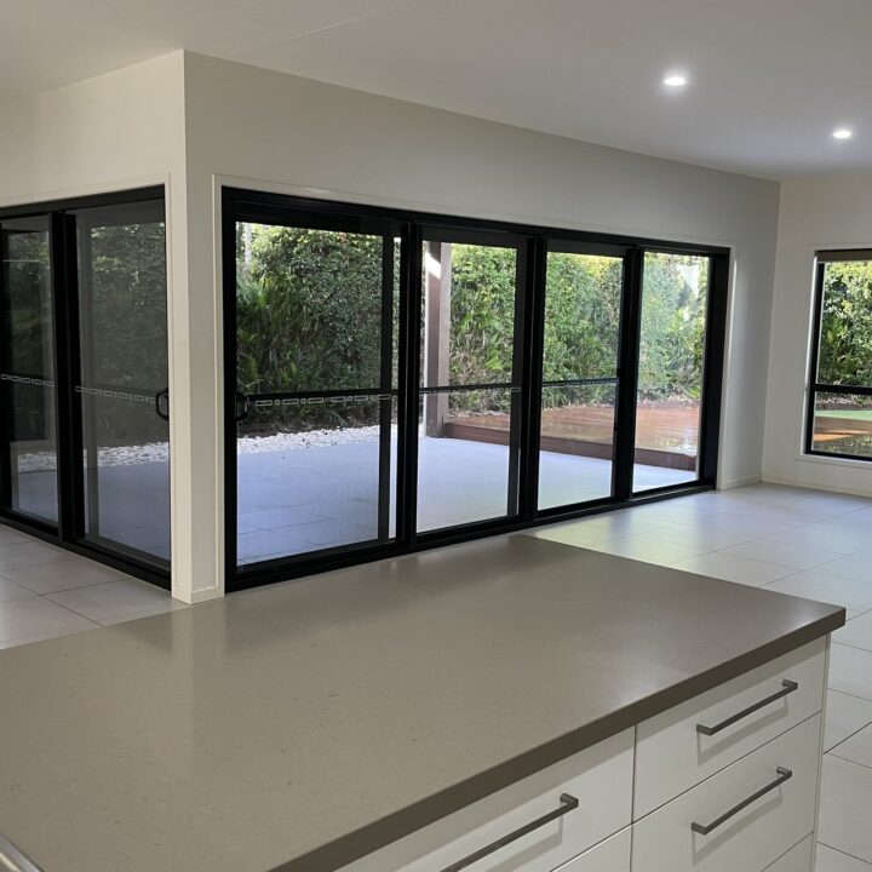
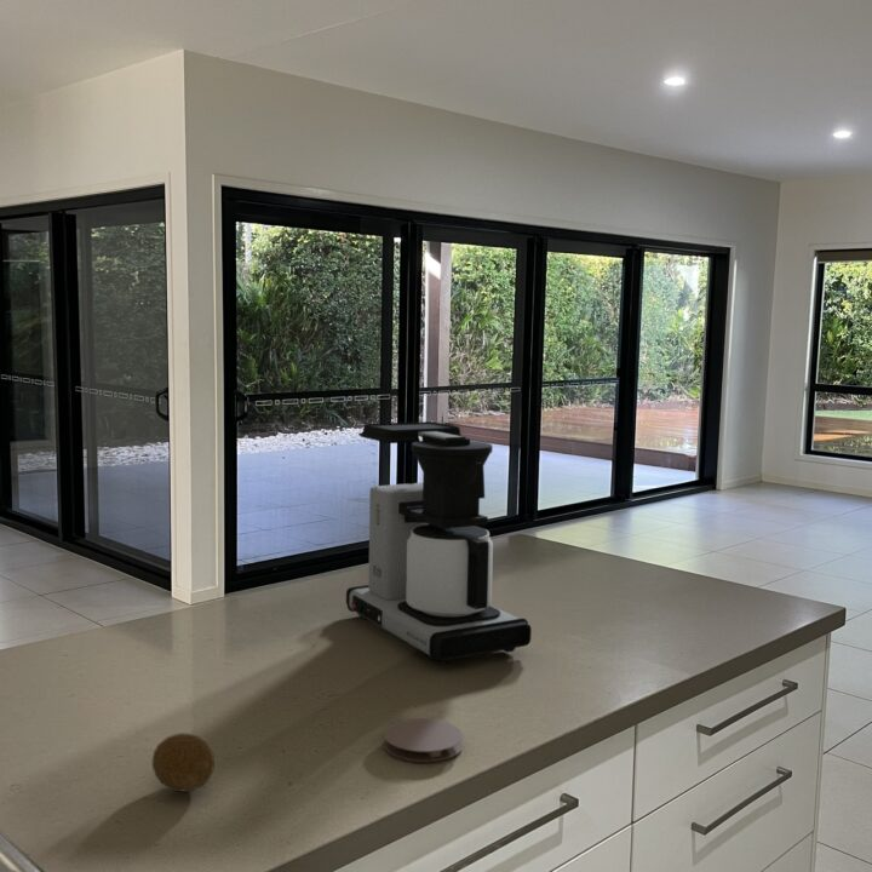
+ fruit (183, 762)
+ coaster (423, 739)
+ coffee maker (435, 533)
